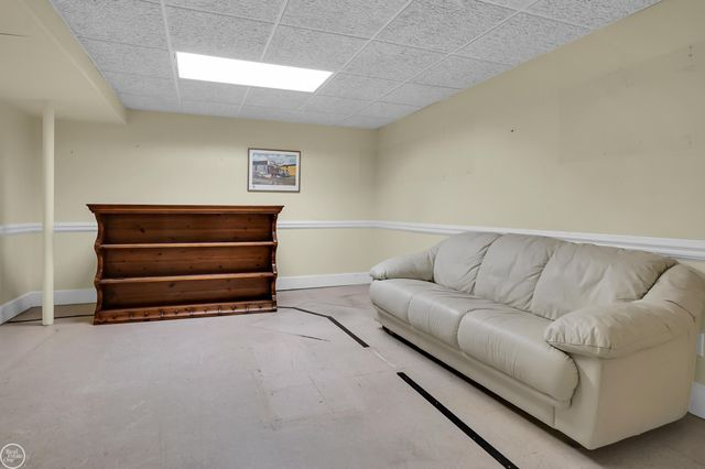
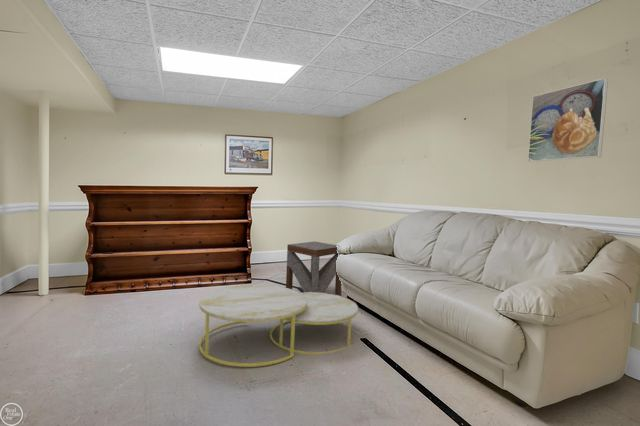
+ coffee table (282, 318)
+ side table (314, 270)
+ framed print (564, 123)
